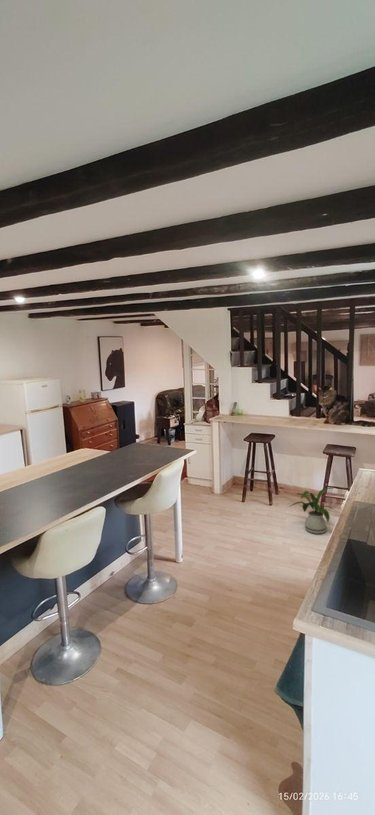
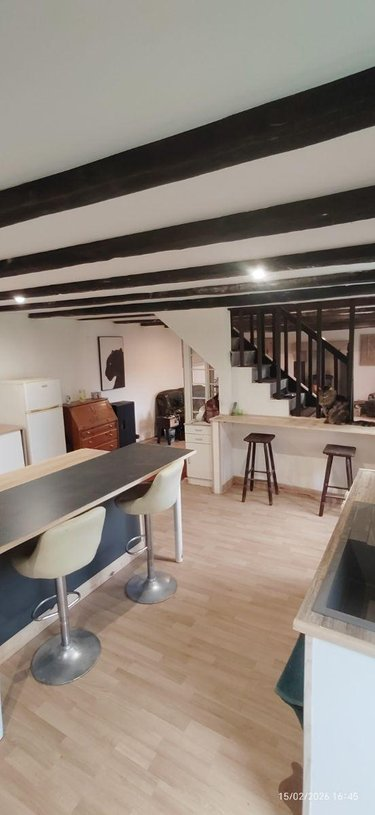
- house plant (313, 506)
